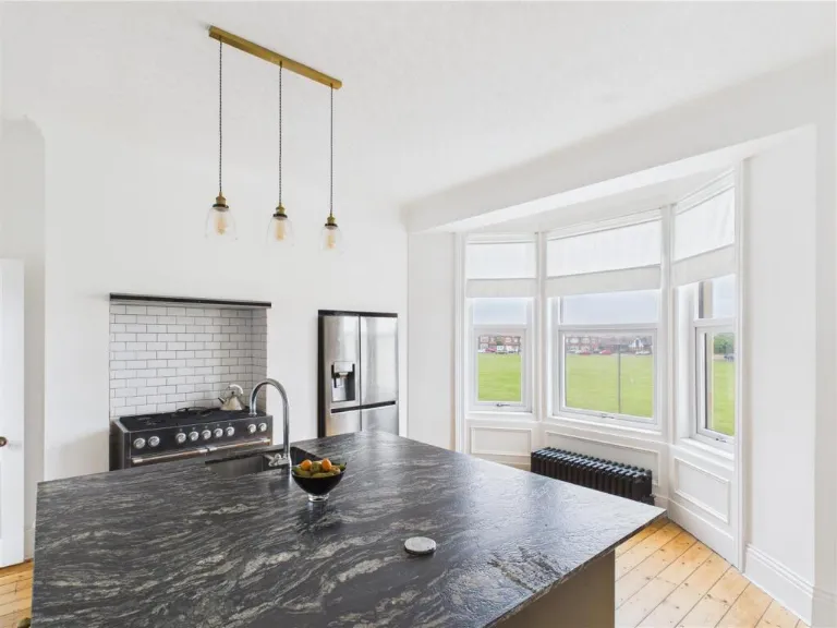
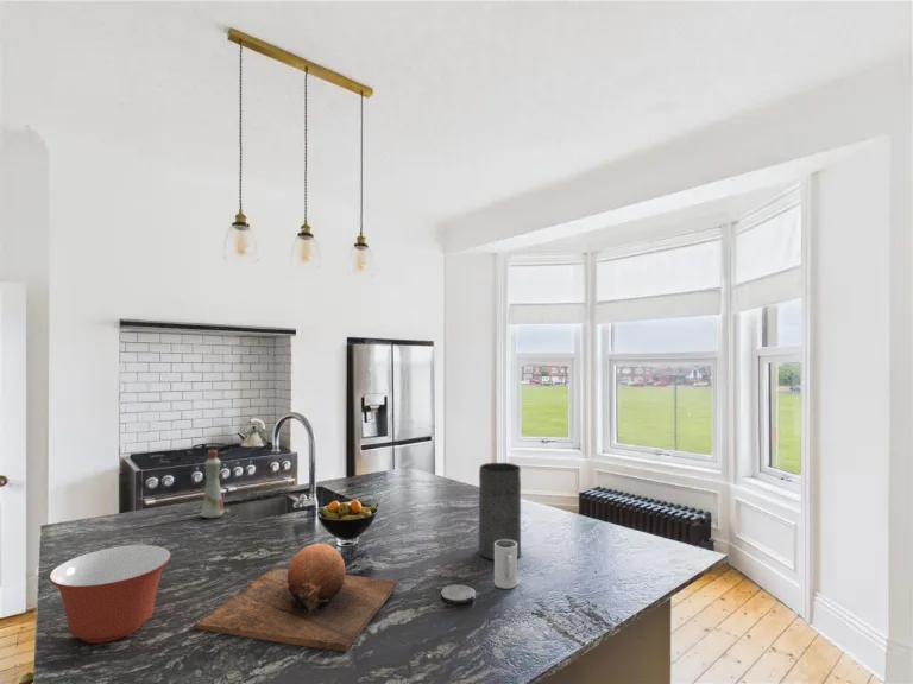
+ vase (499, 509)
+ bottle (212, 482)
+ mug (506, 565)
+ chopping board (304, 576)
+ mixing bowl (112, 596)
